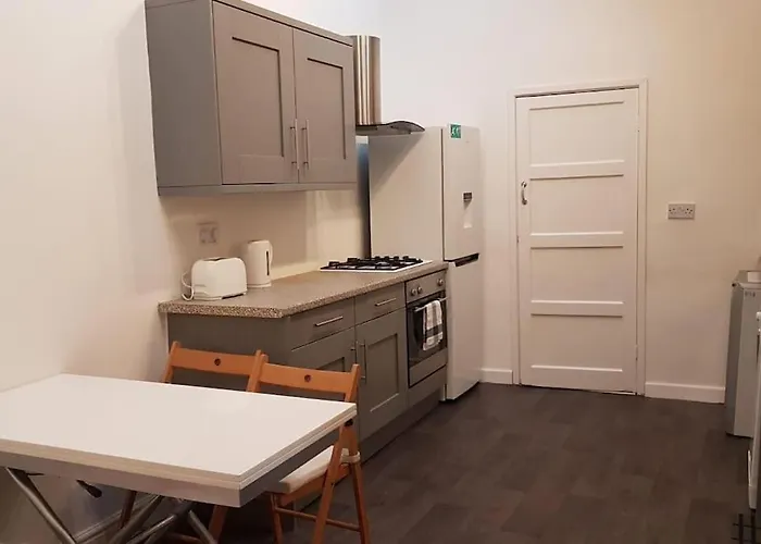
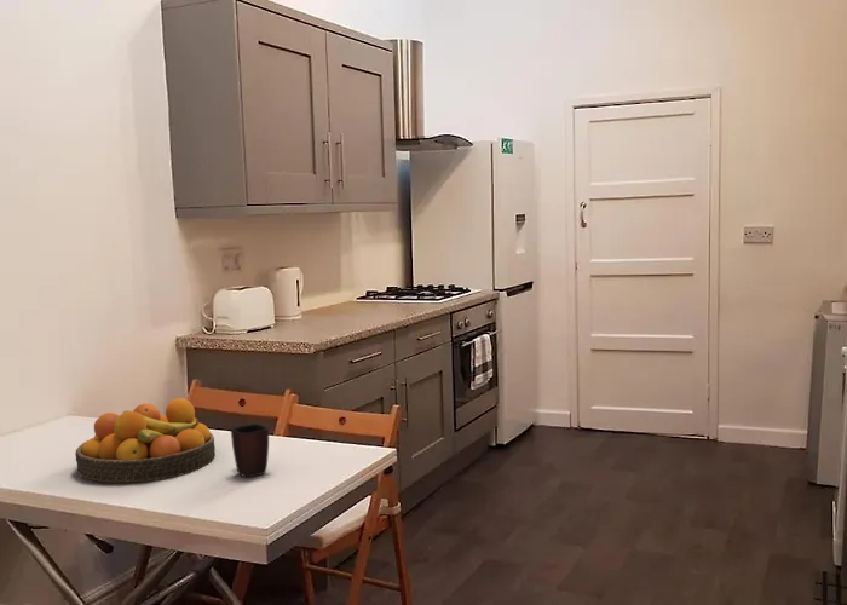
+ fruit bowl (145, 433)
+ mug (246, 450)
